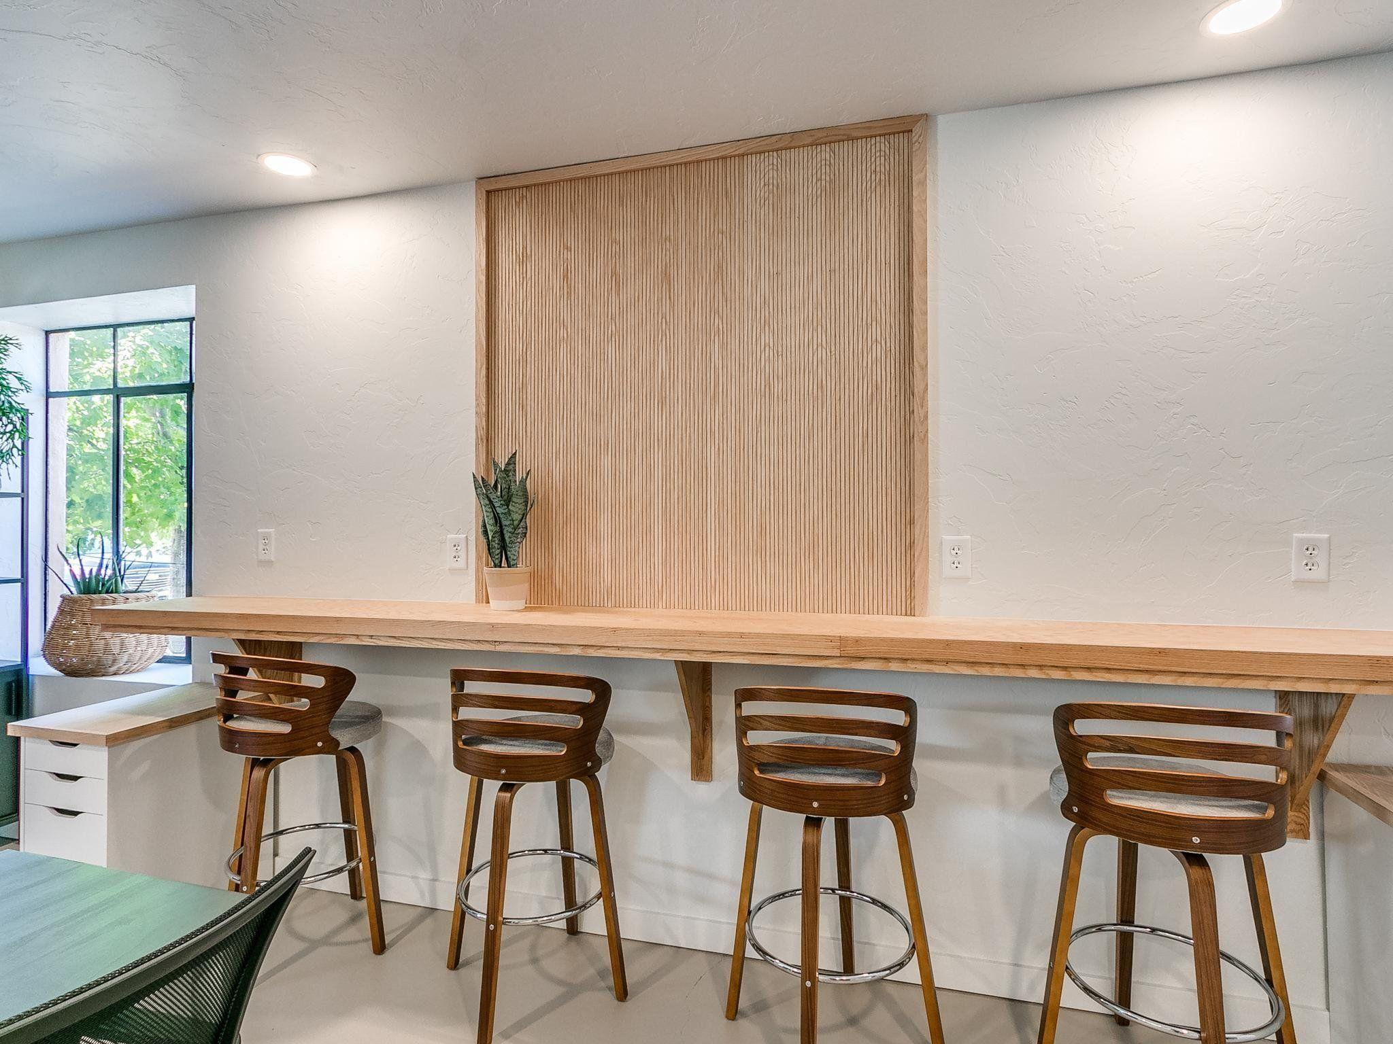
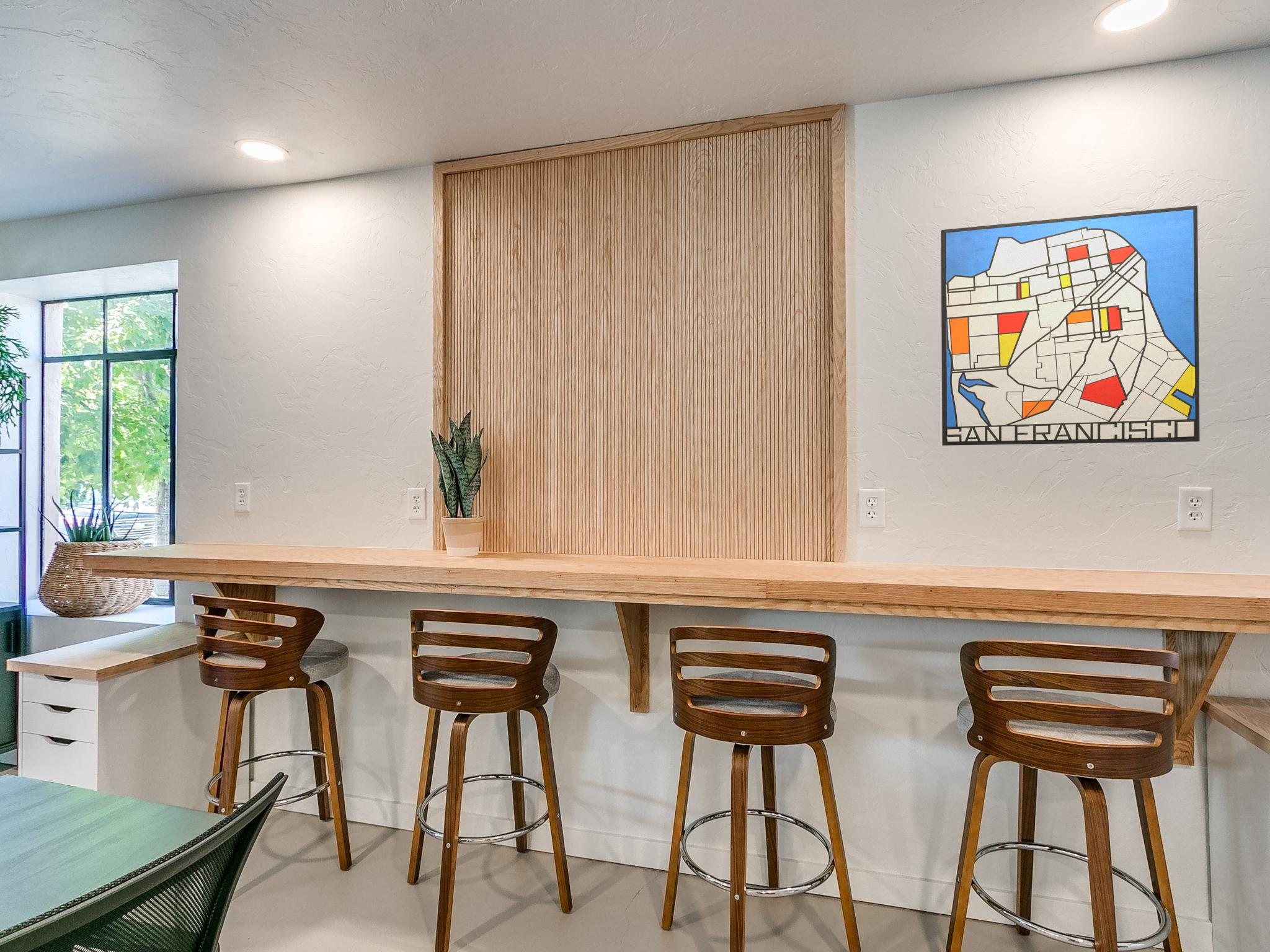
+ wall art (1064, 331)
